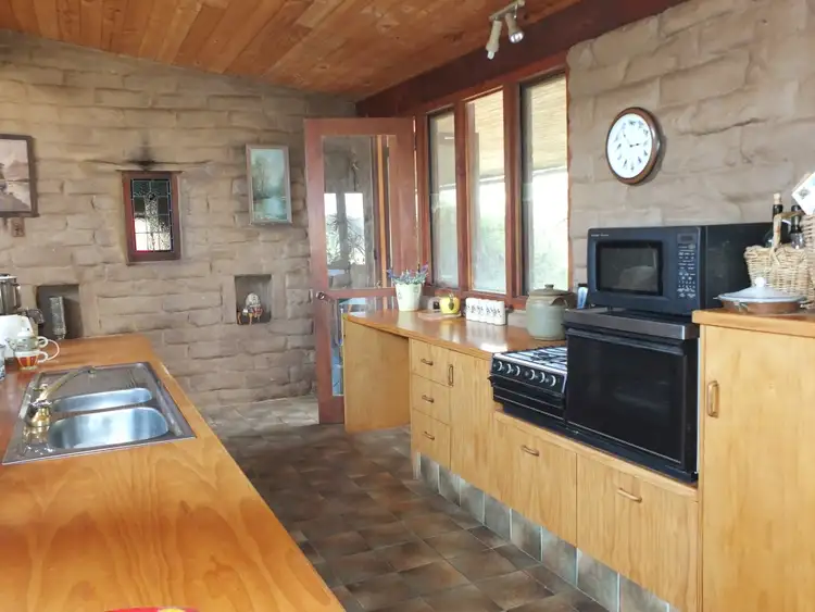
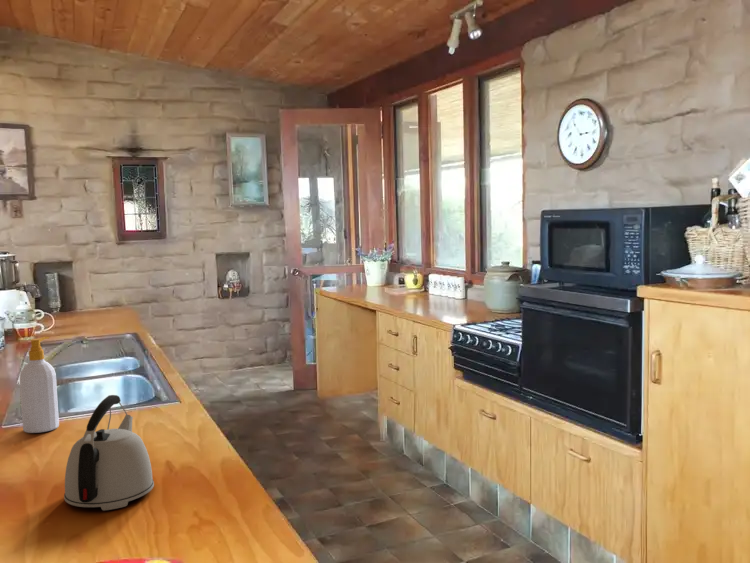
+ kettle (108, 446)
+ soap bottle (39, 383)
